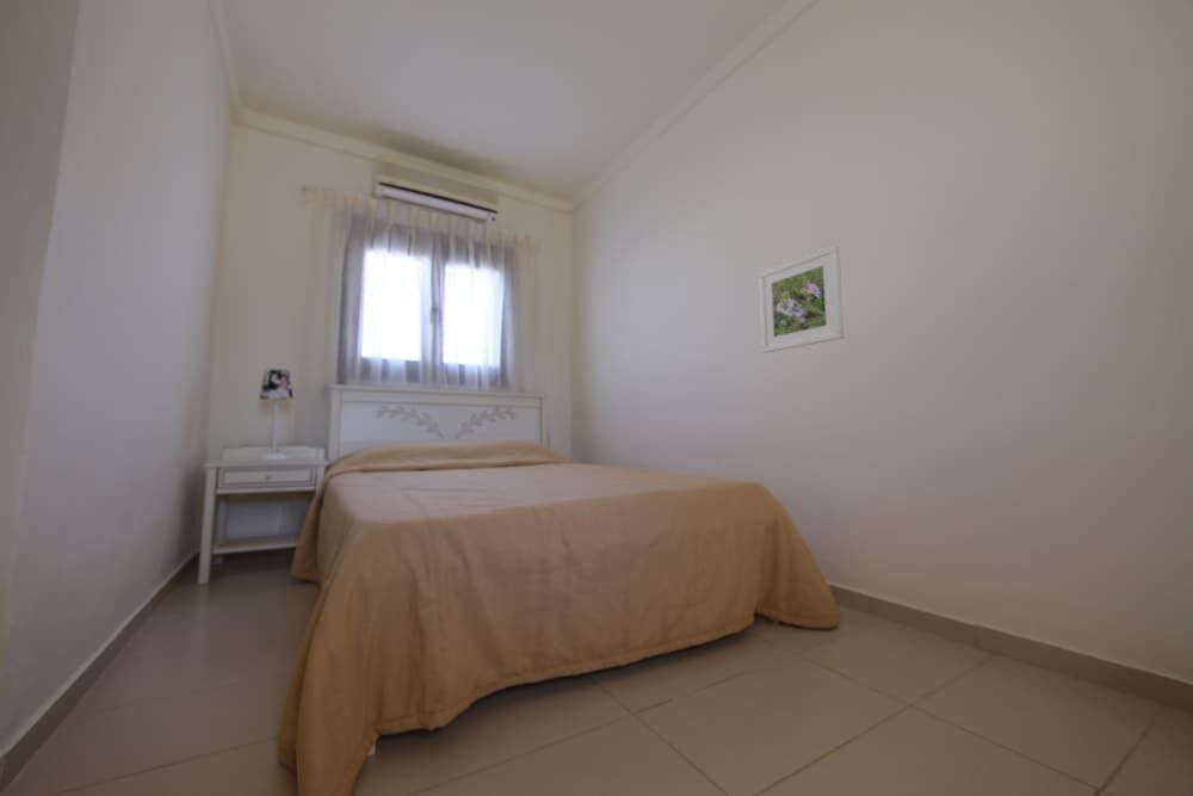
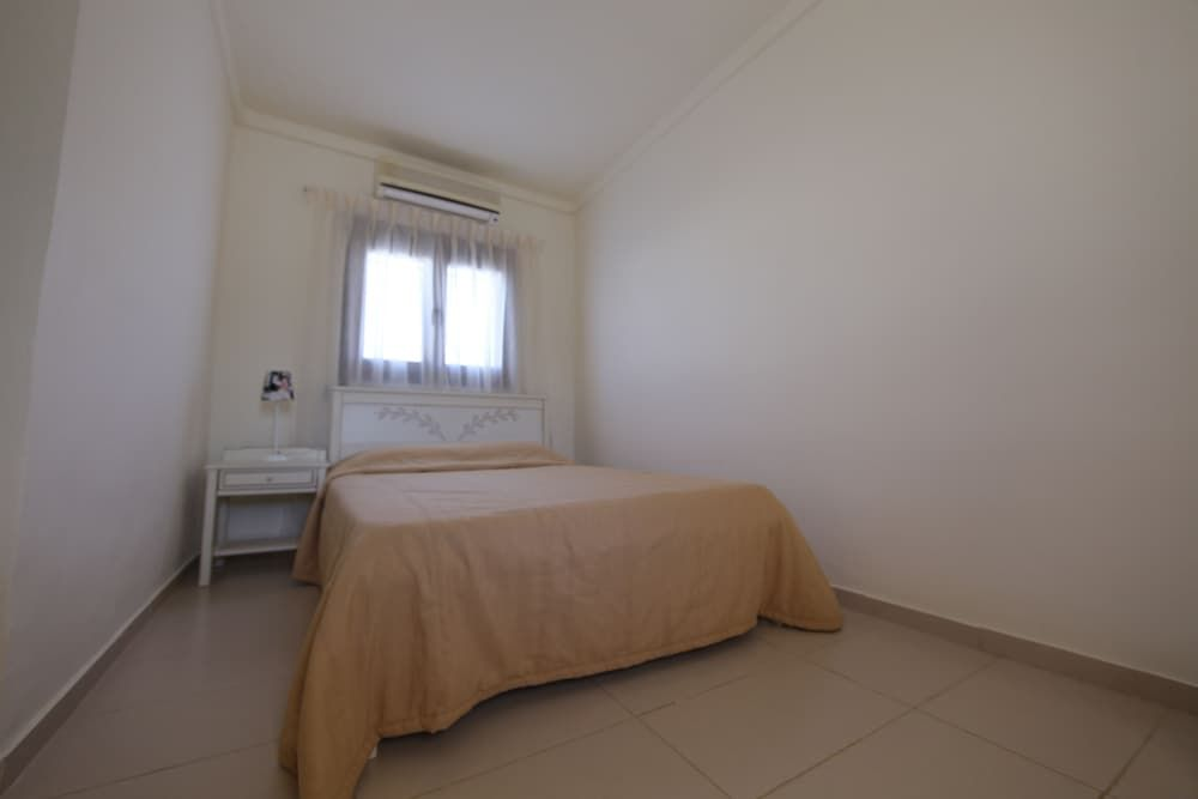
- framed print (797, 303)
